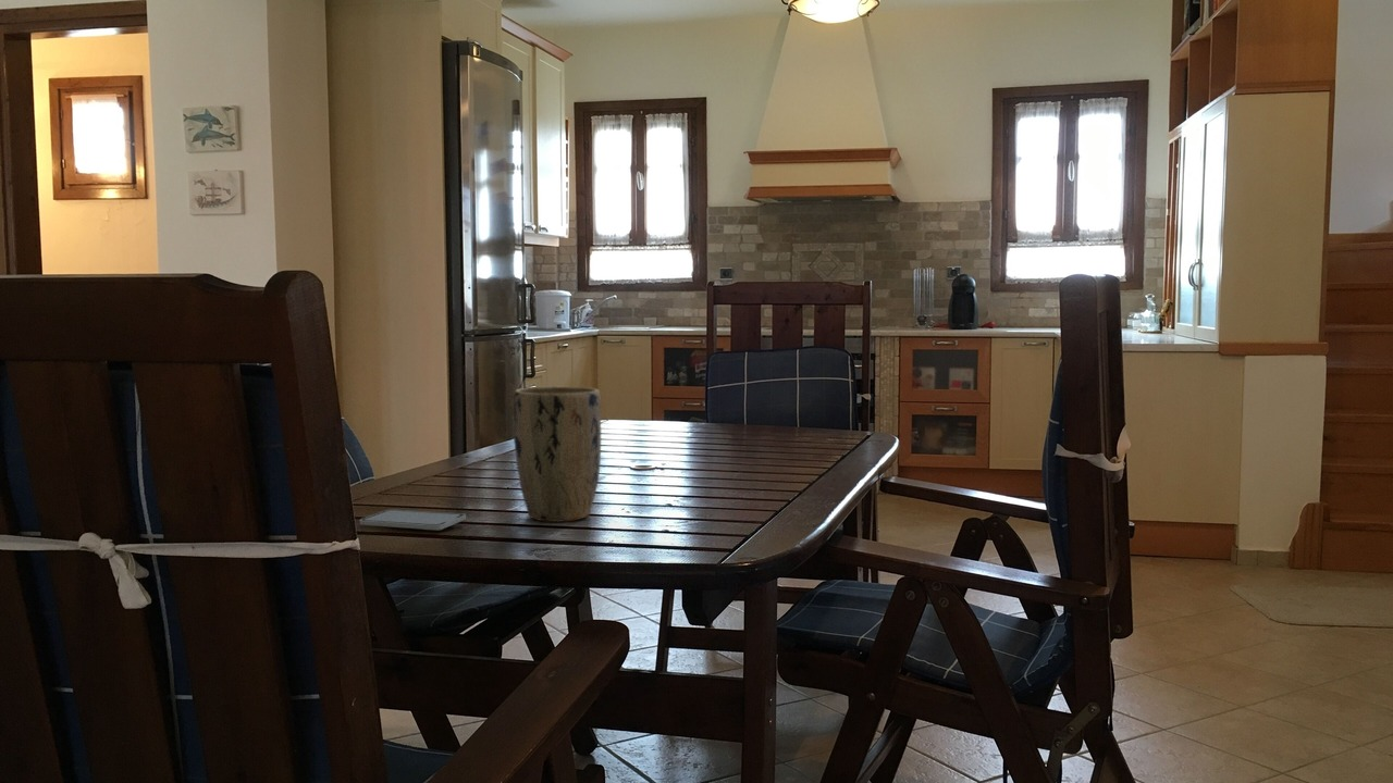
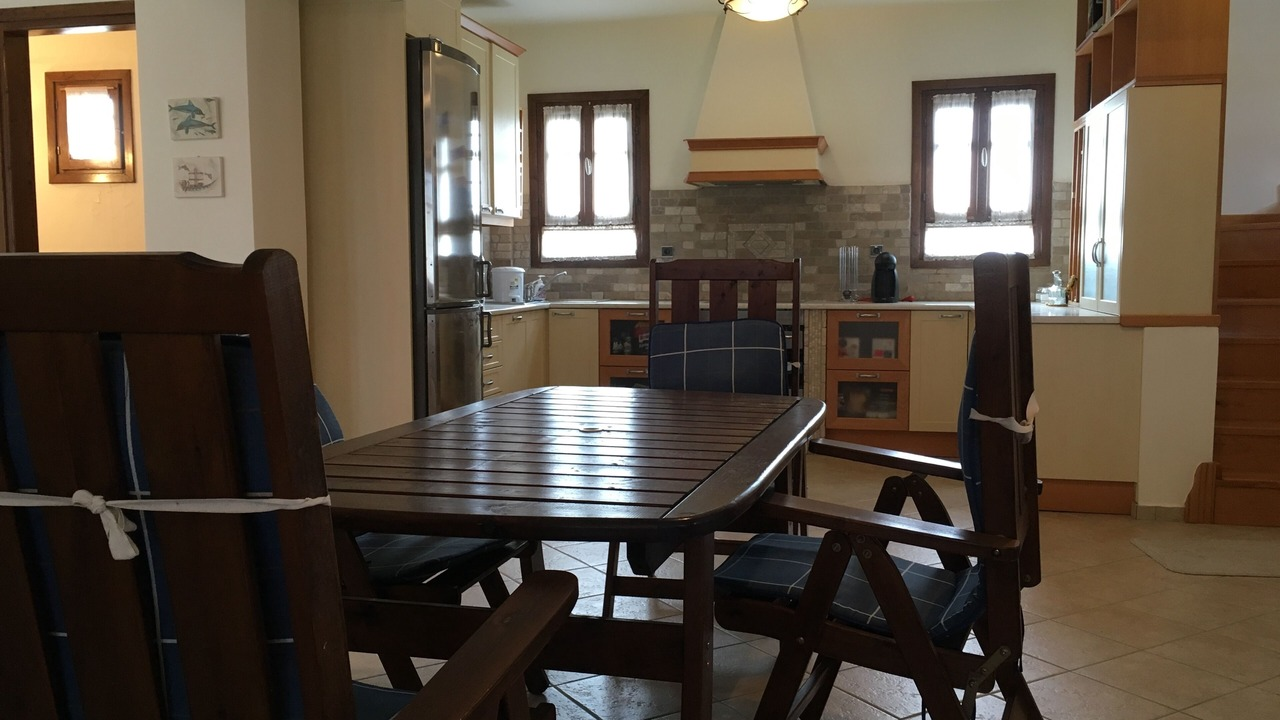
- smartphone (412, 519)
- plant pot (557, 452)
